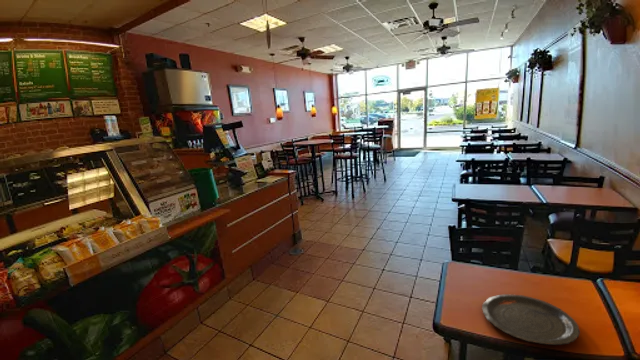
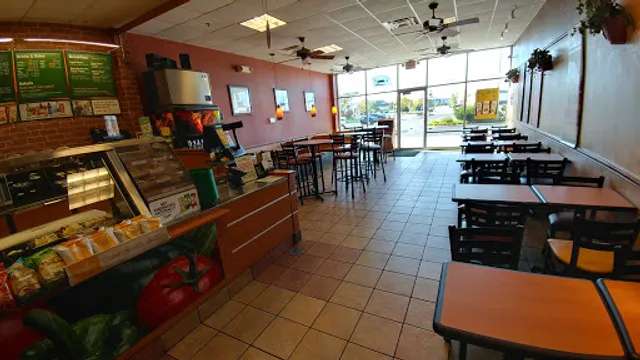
- plate (526, 317)
